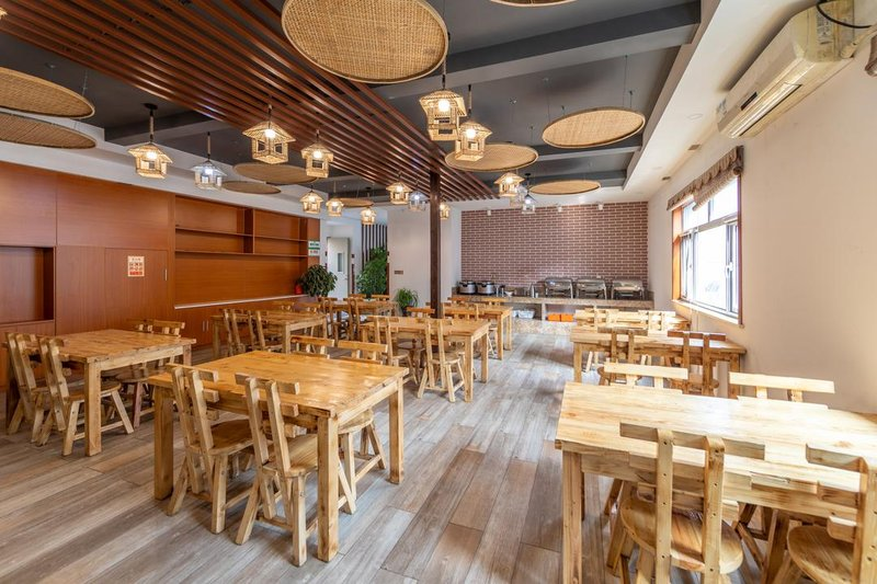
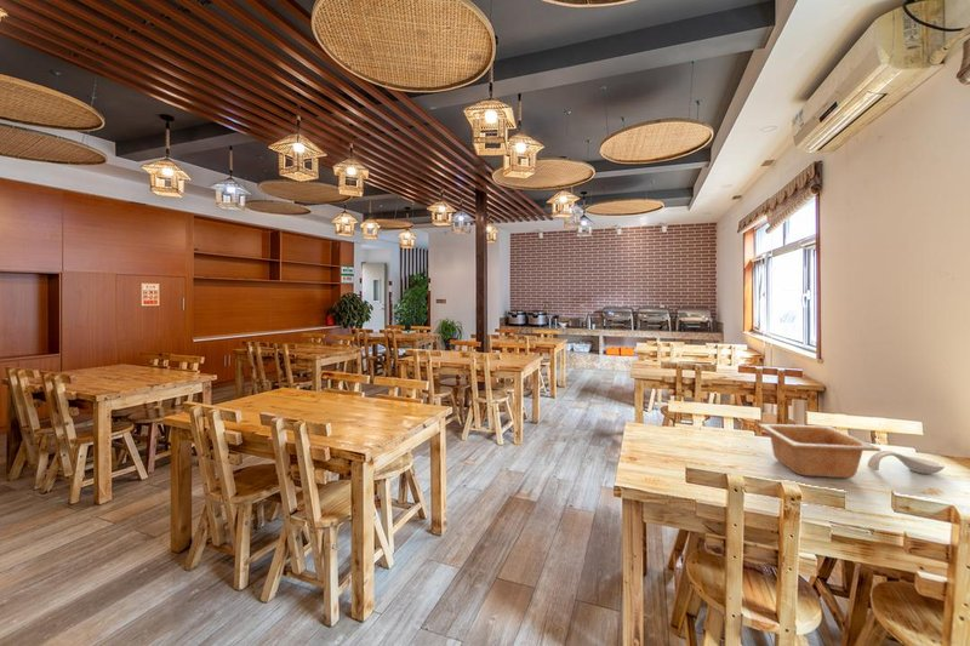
+ serving bowl (812, 451)
+ spoon rest (905, 461)
